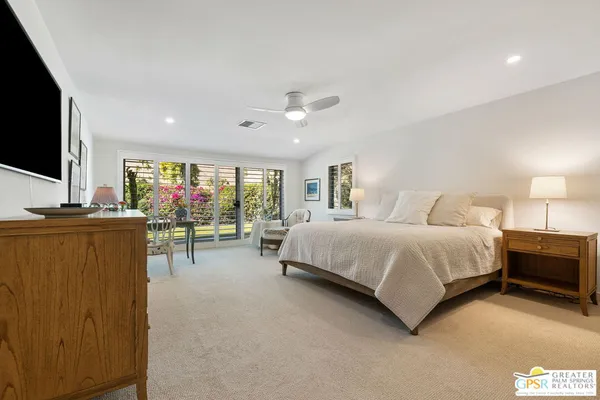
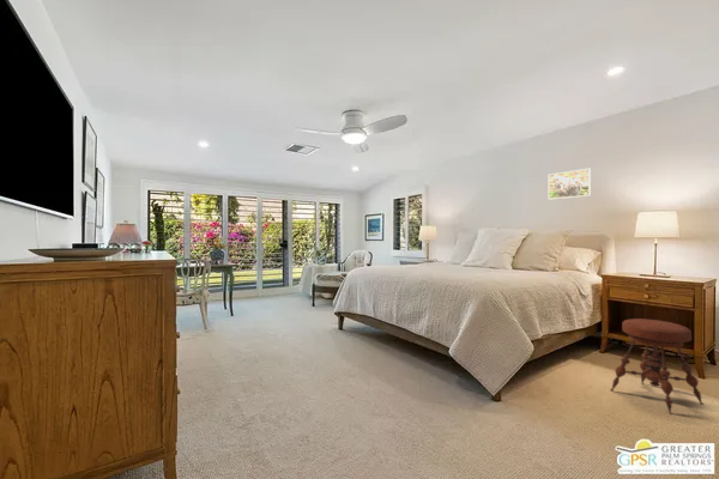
+ stool (654, 359)
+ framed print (568, 184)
